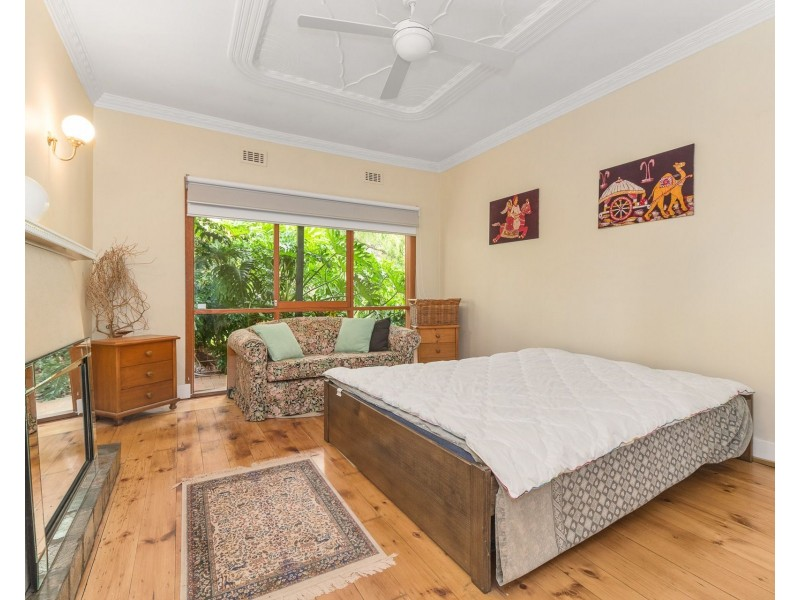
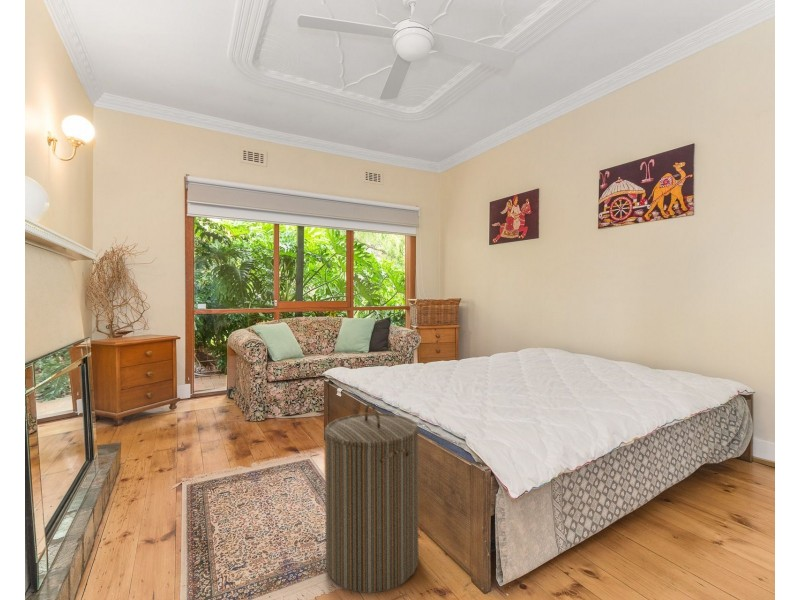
+ laundry hamper (372, 482)
